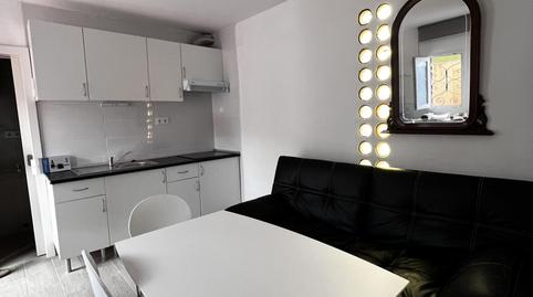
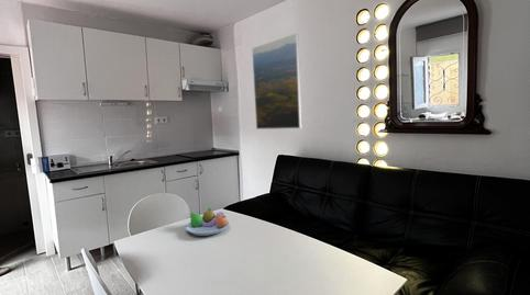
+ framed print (275, 86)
+ fruit bowl (206, 219)
